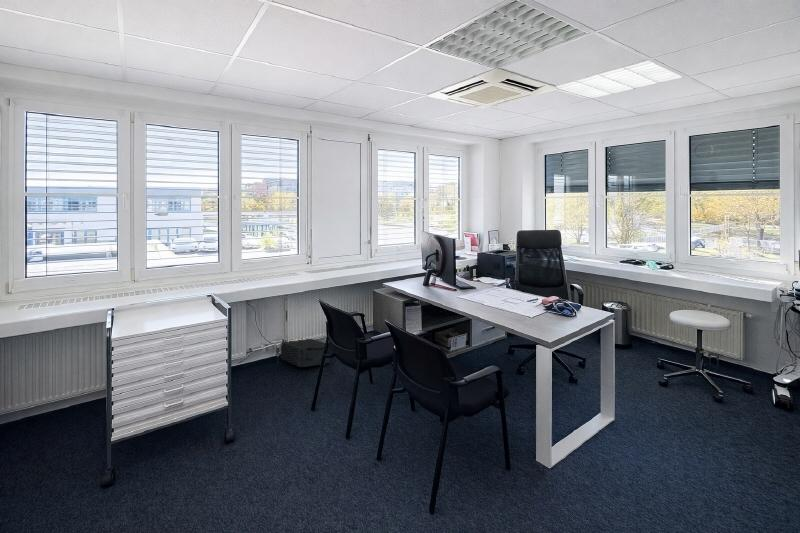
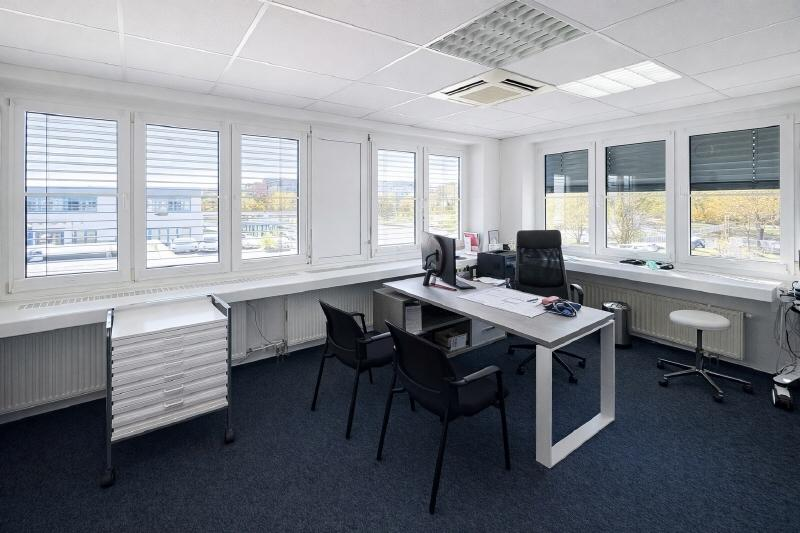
- storage bin (304, 351)
